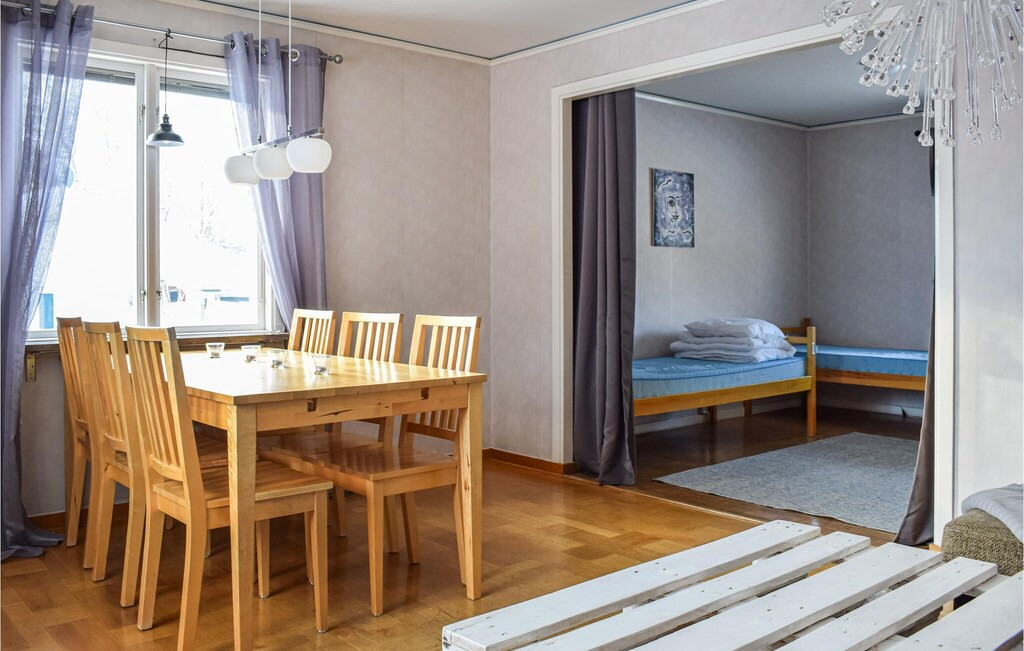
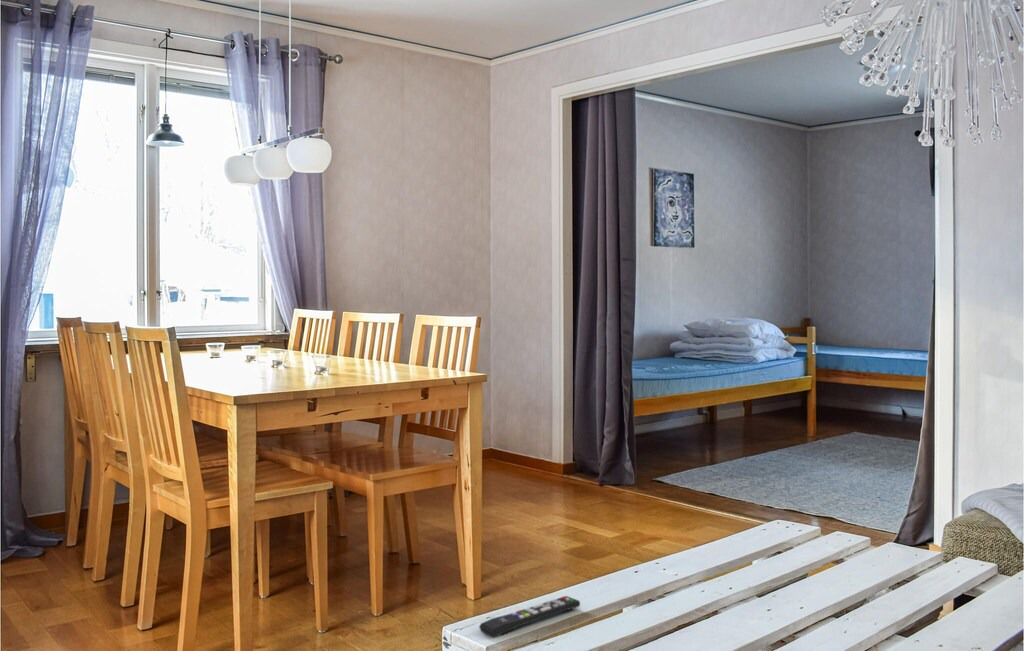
+ remote control (531, 615)
